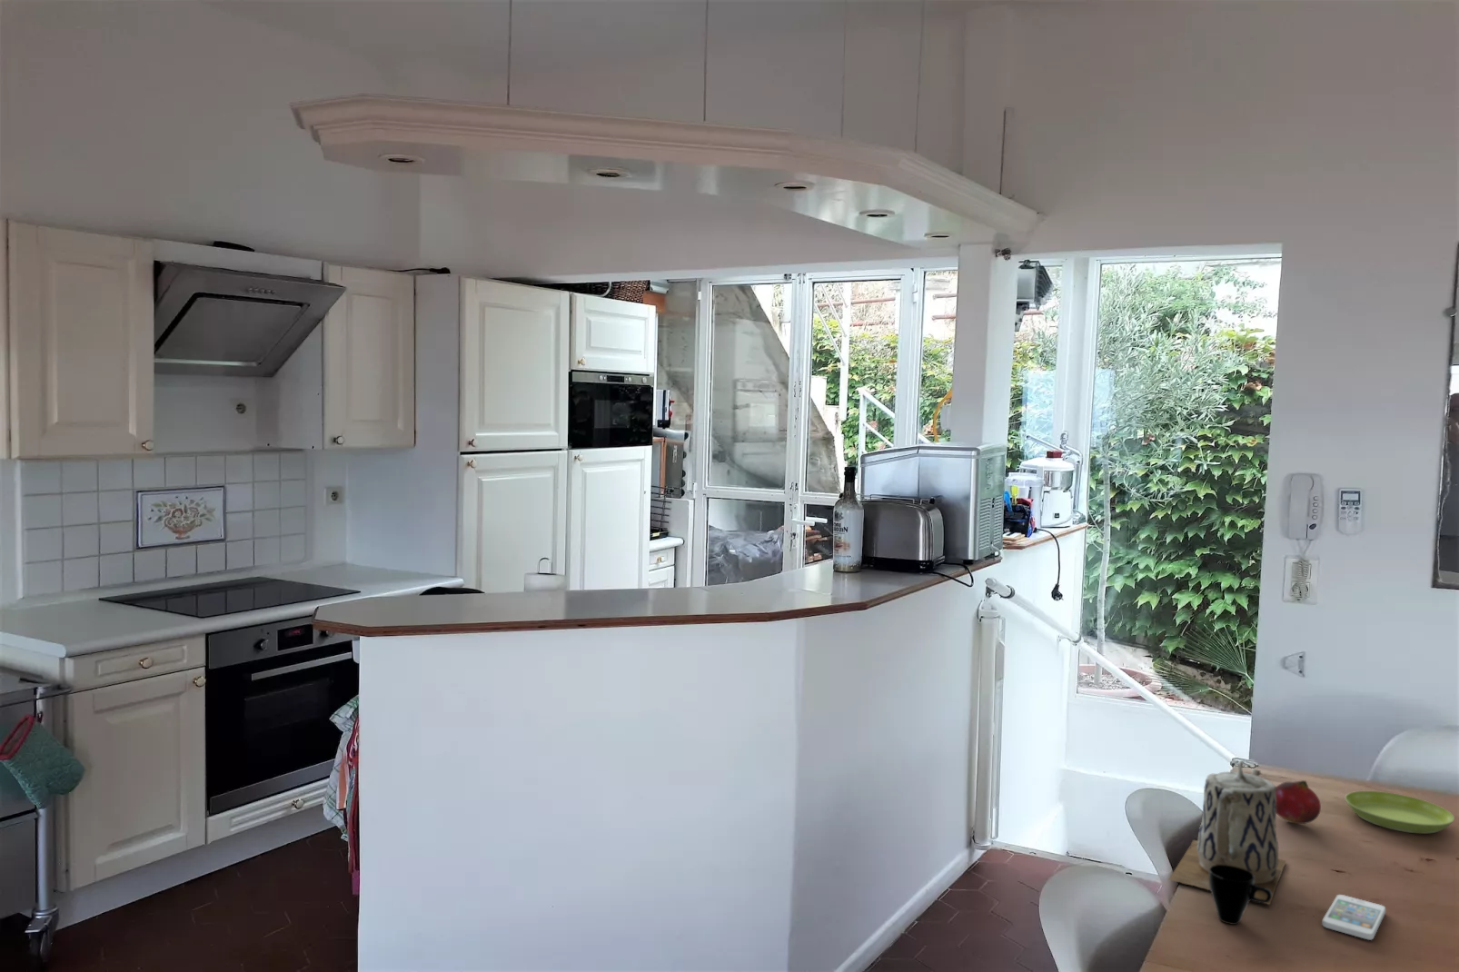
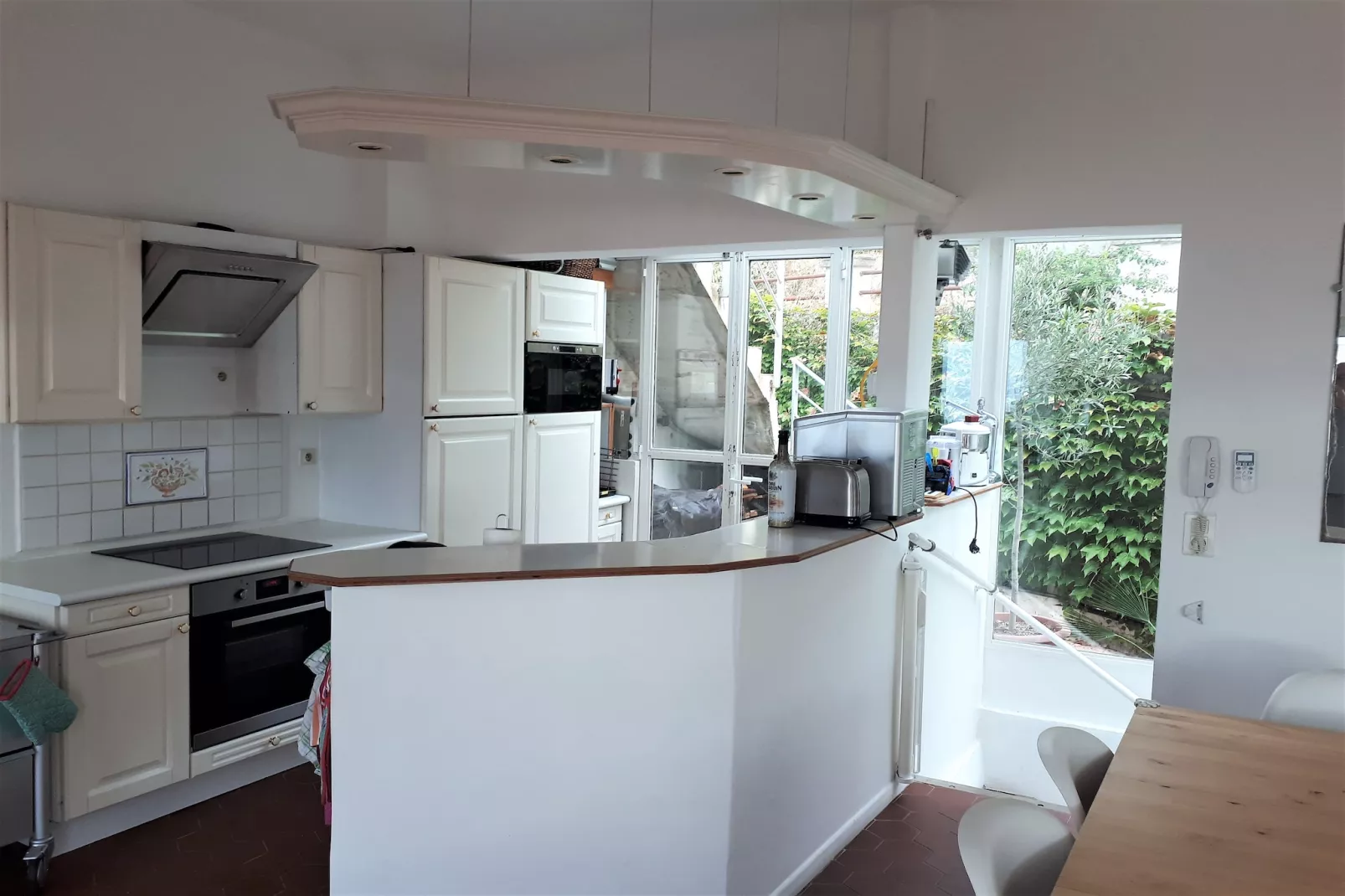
- cup (1238, 898)
- smartphone (1354, 916)
- saucer (1397, 813)
- fruit (1294, 801)
- teapot (1231, 816)
